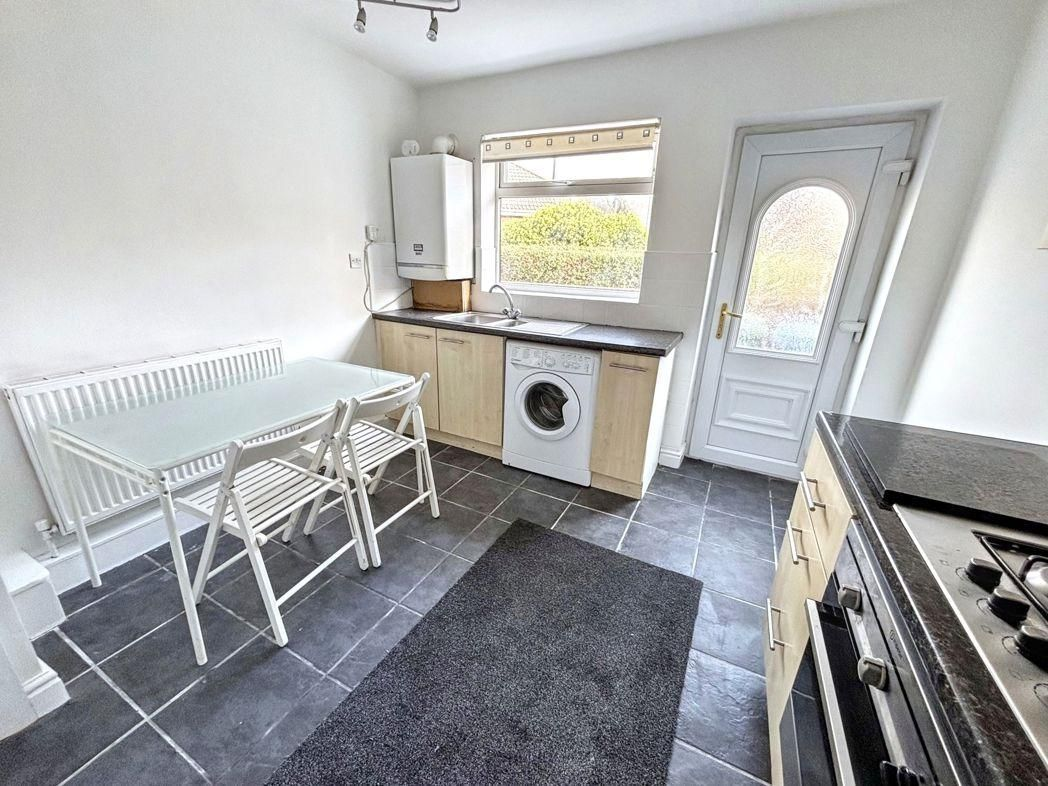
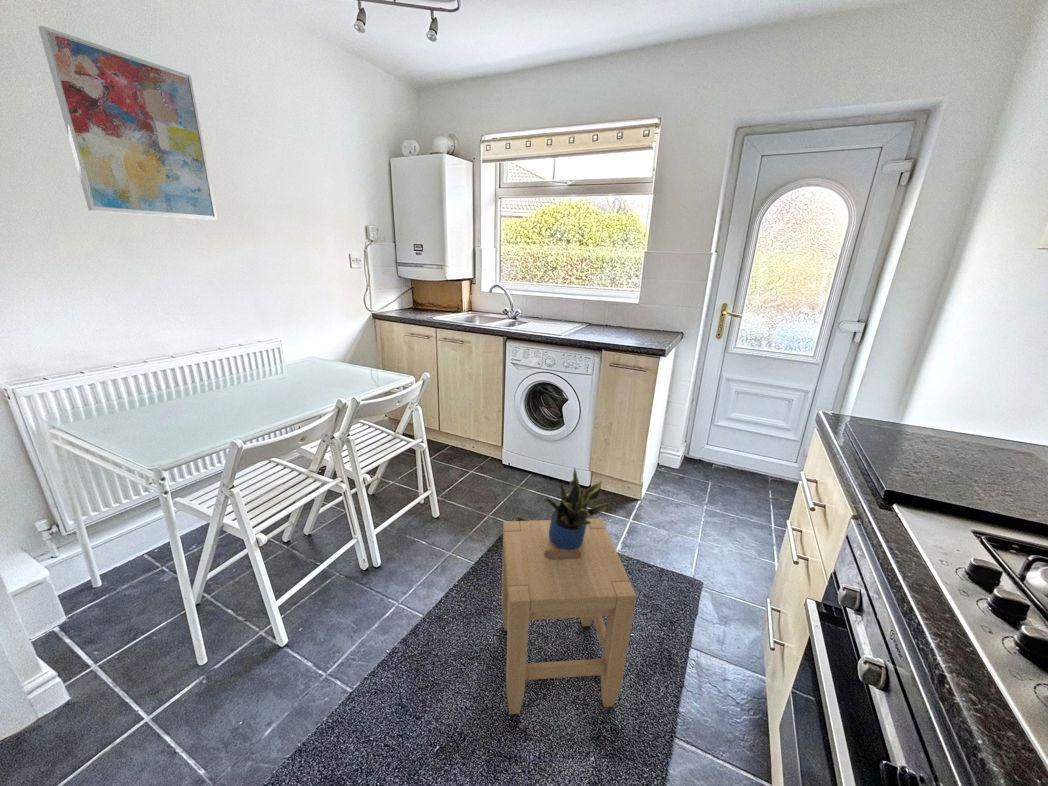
+ potted plant (573, 506)
+ wall art (142, 139)
+ stool (557, 610)
